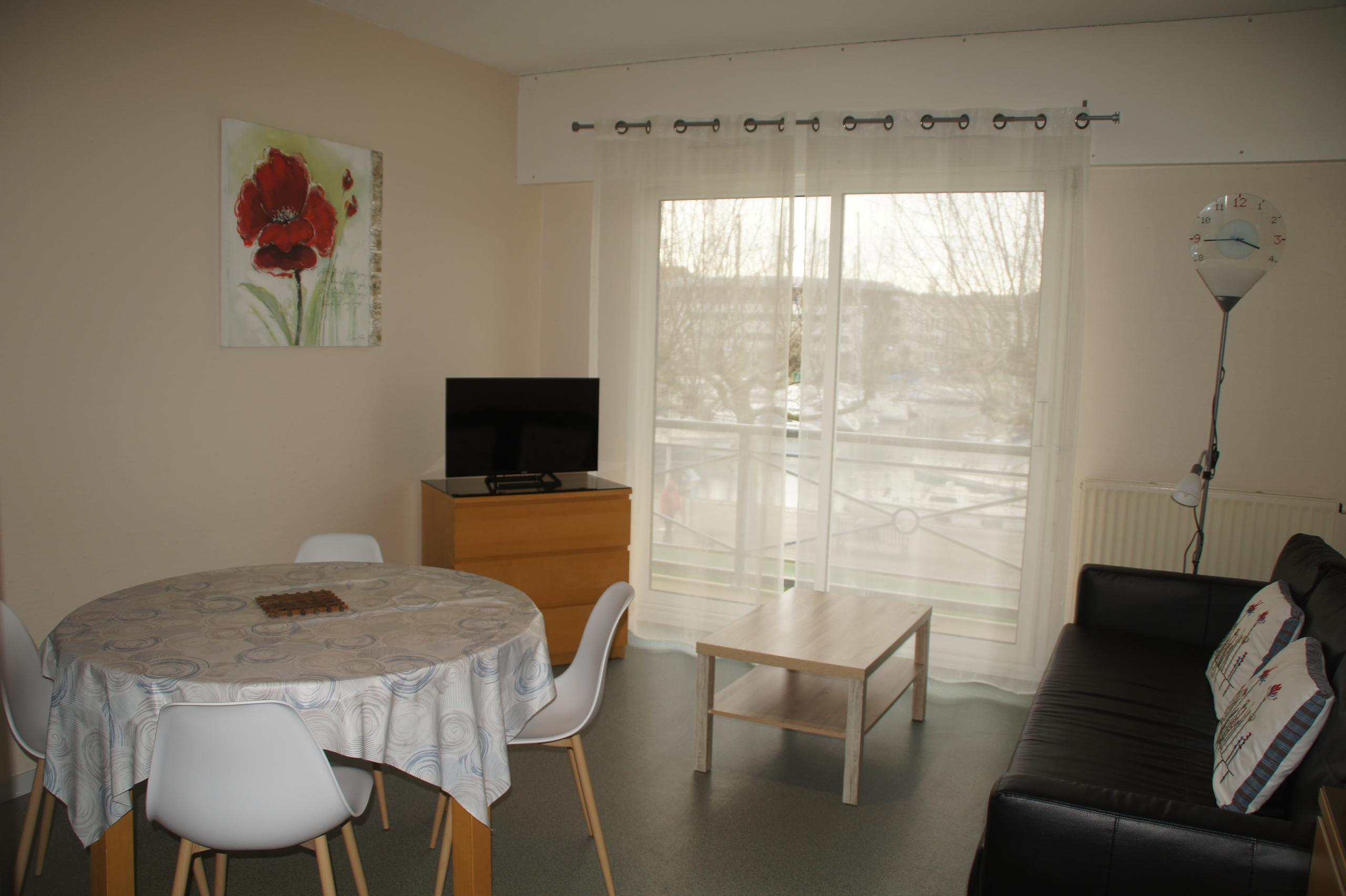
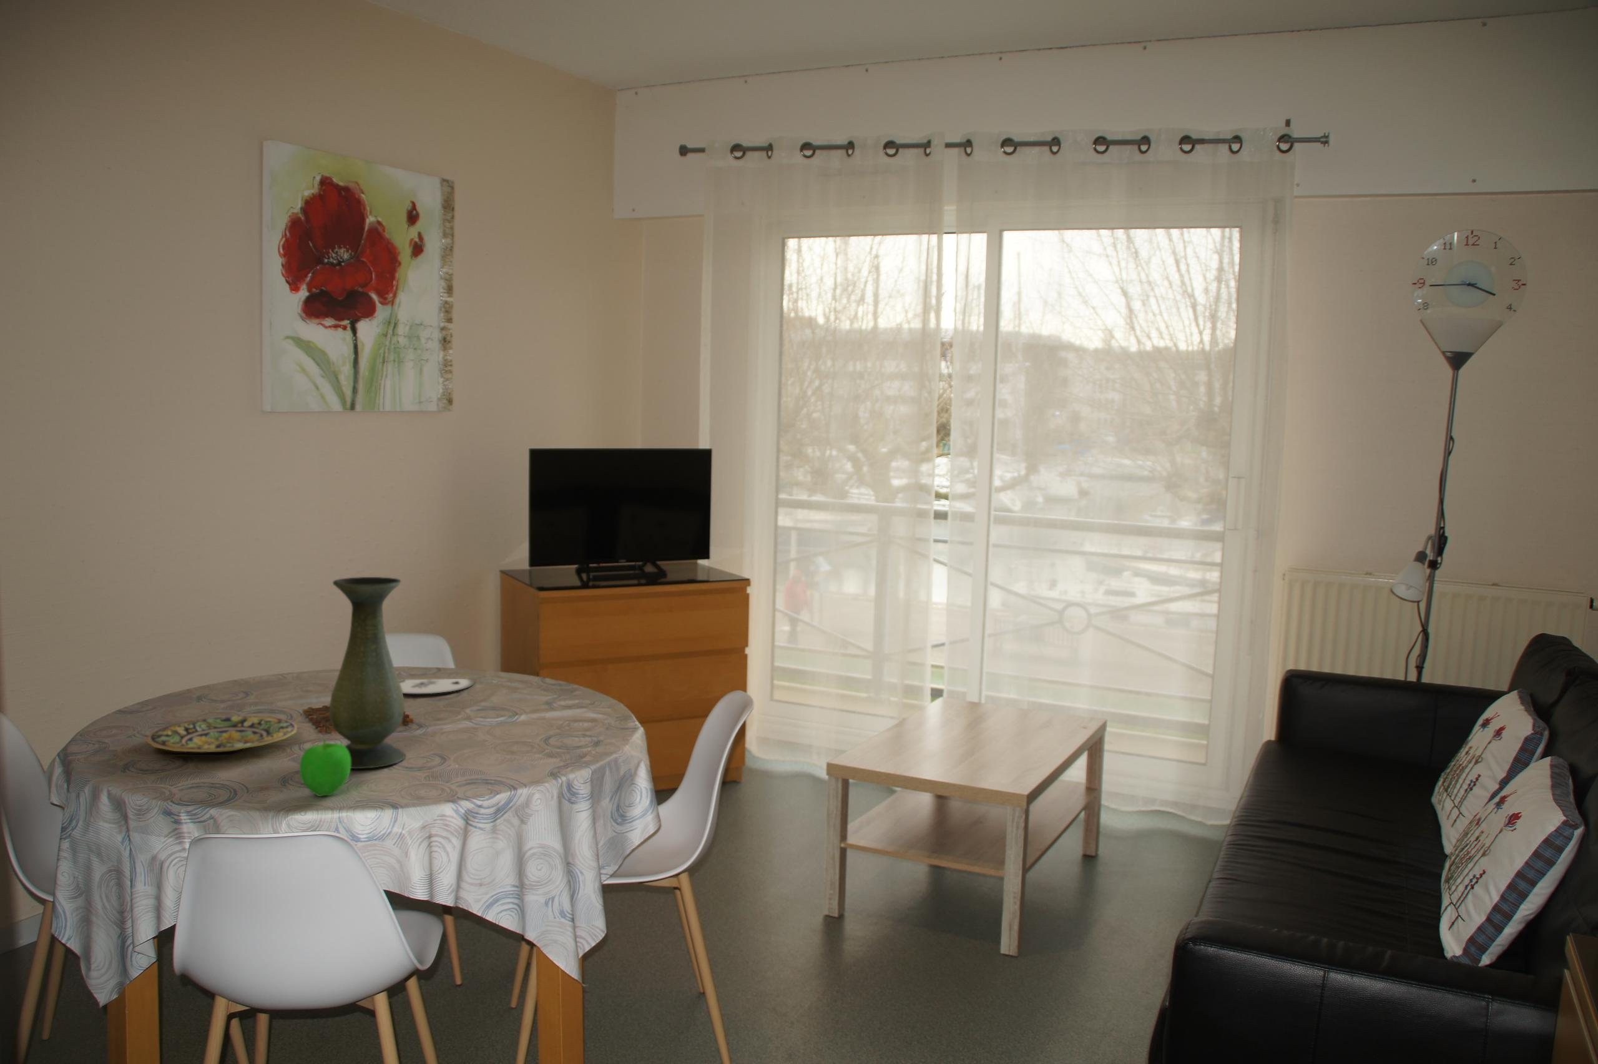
+ plate (426, 682)
+ apple (324, 767)
+ plate (224, 739)
+ vase (367, 670)
